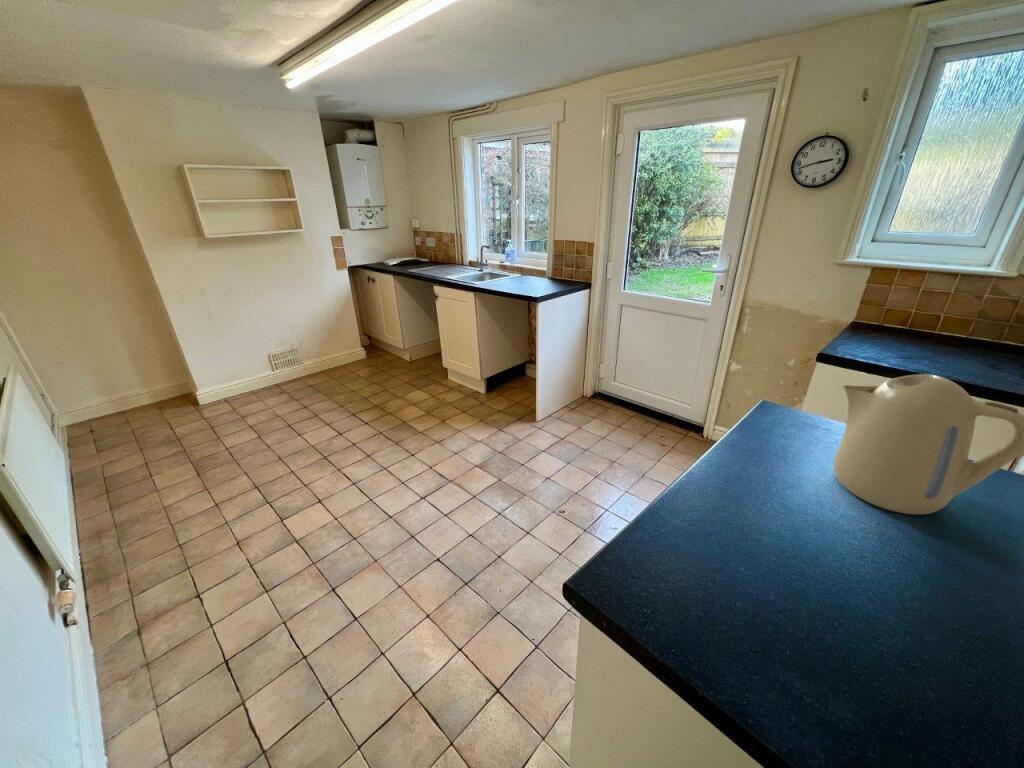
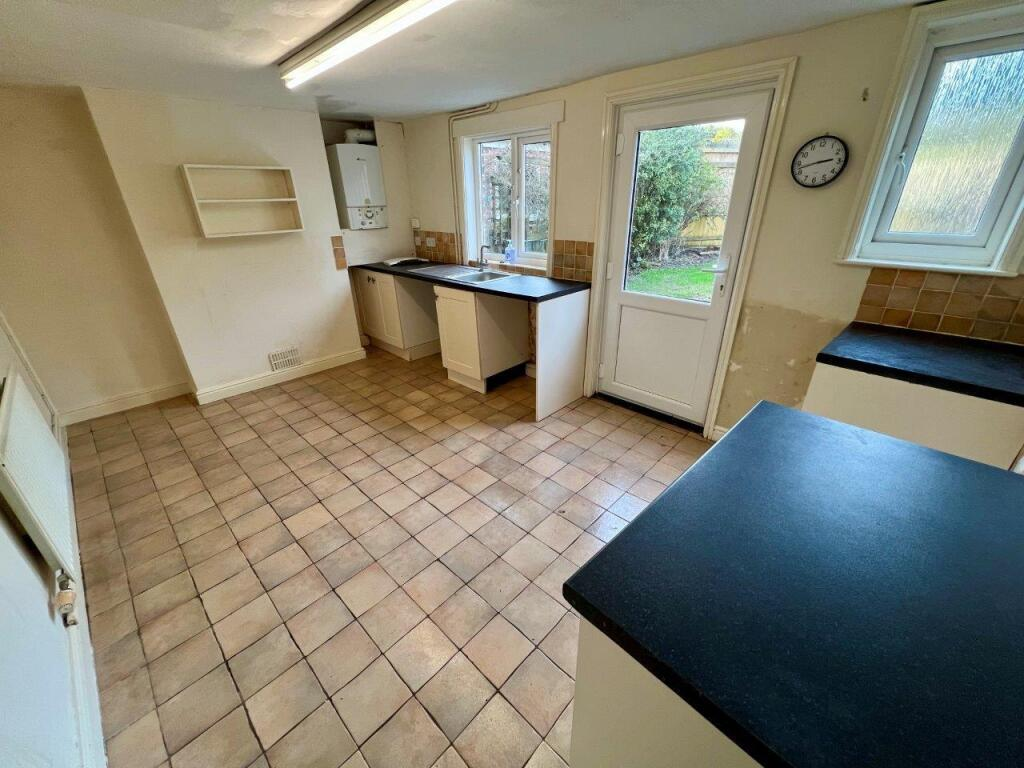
- kettle (915, 438)
